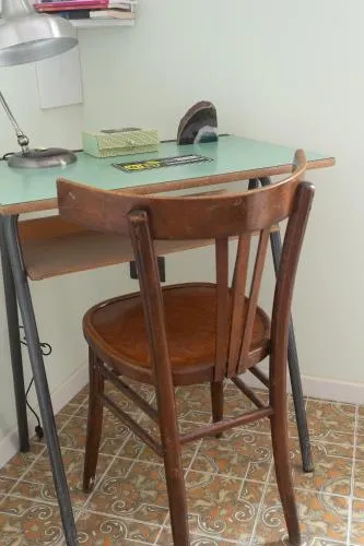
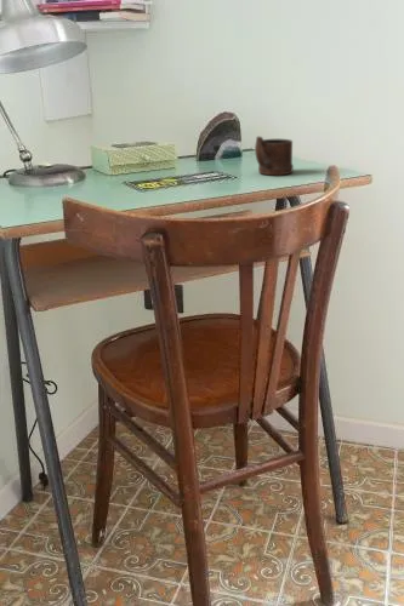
+ mug (271, 153)
